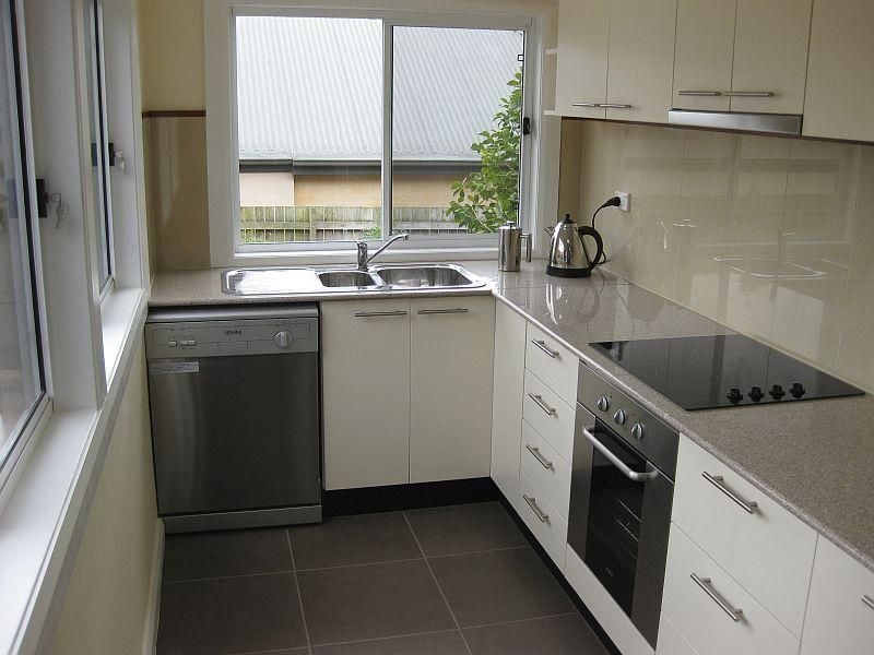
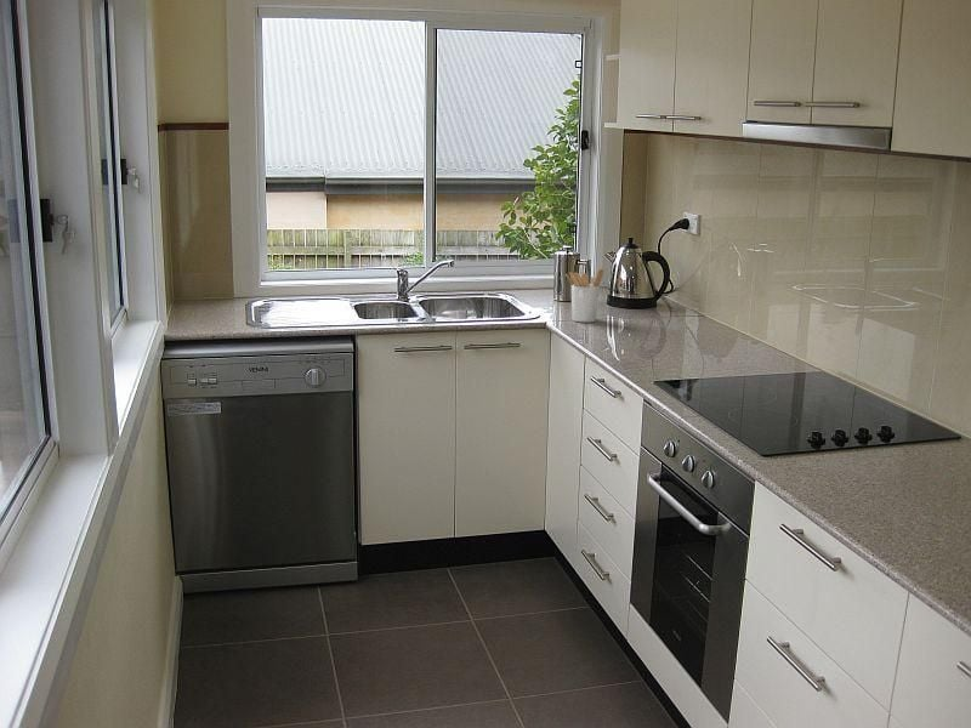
+ utensil holder (583, 295)
